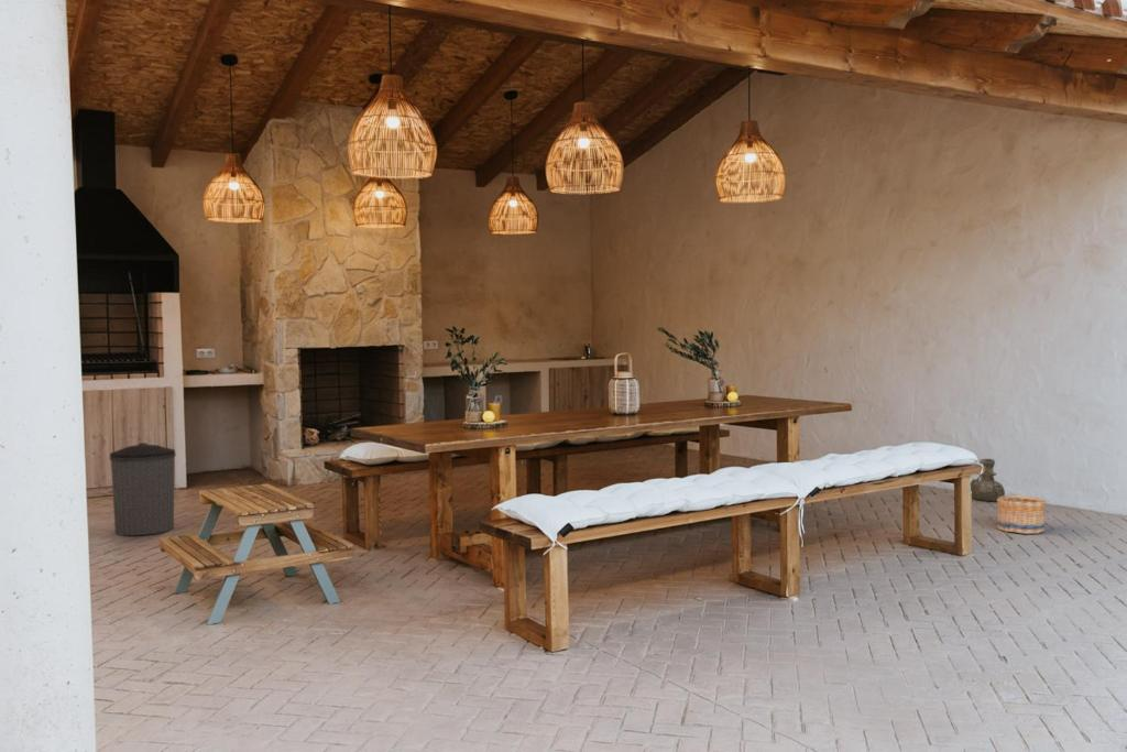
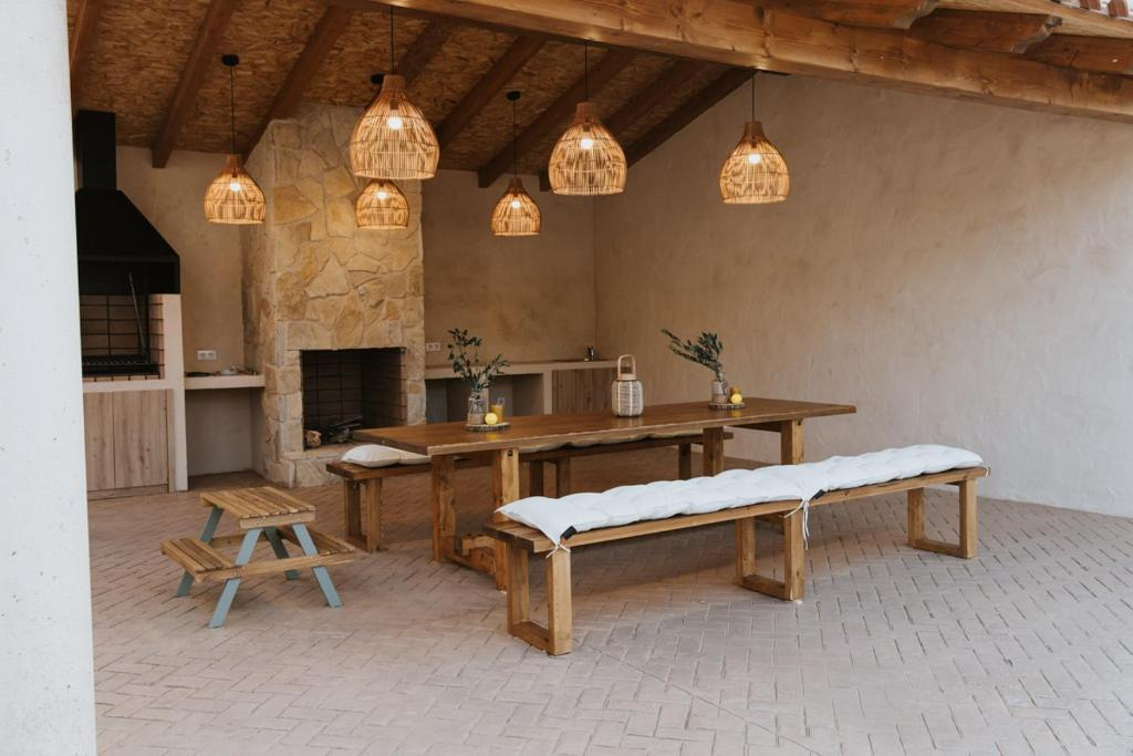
- vase (986, 479)
- trash can (143, 487)
- basket (1020, 514)
